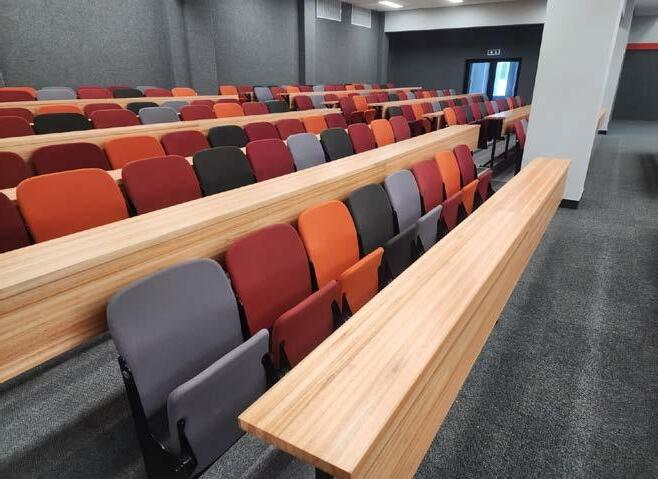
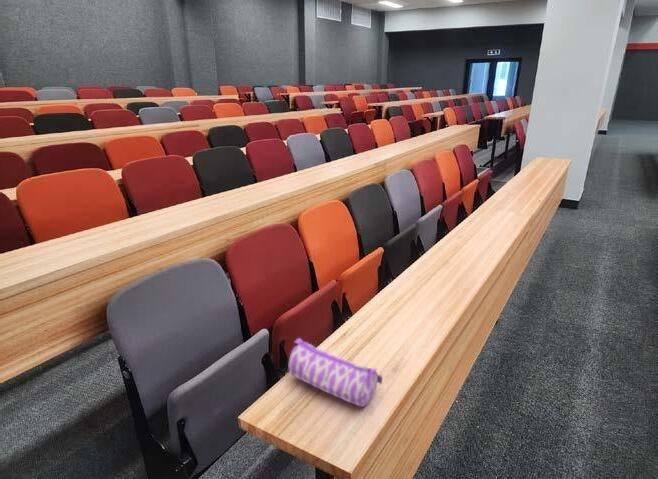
+ pencil case (332, 372)
